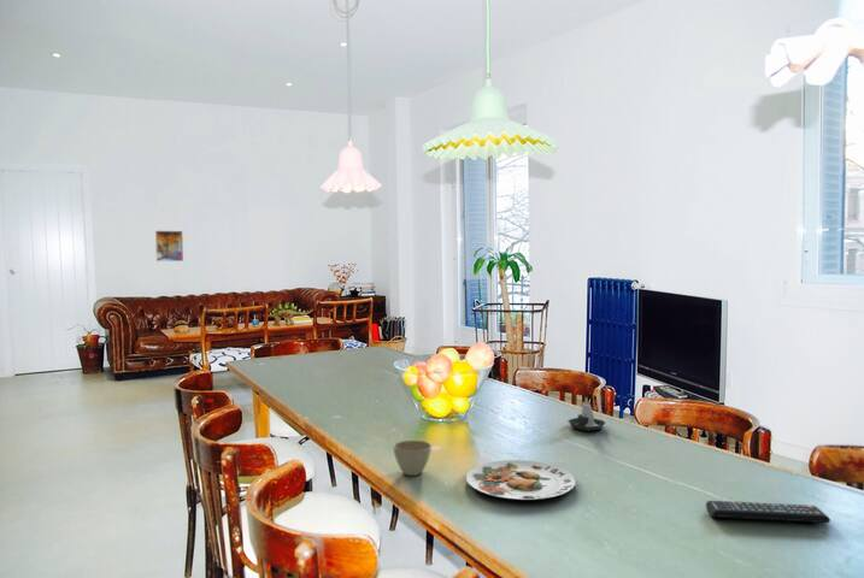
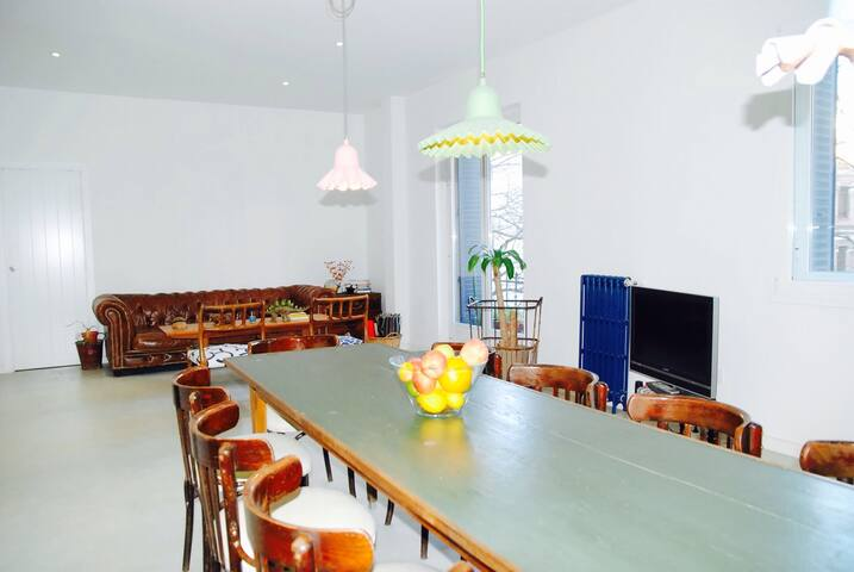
- flower pot (412, 458)
- remote control (765, 512)
- plate (519, 479)
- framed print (169, 246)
- candle (588, 412)
